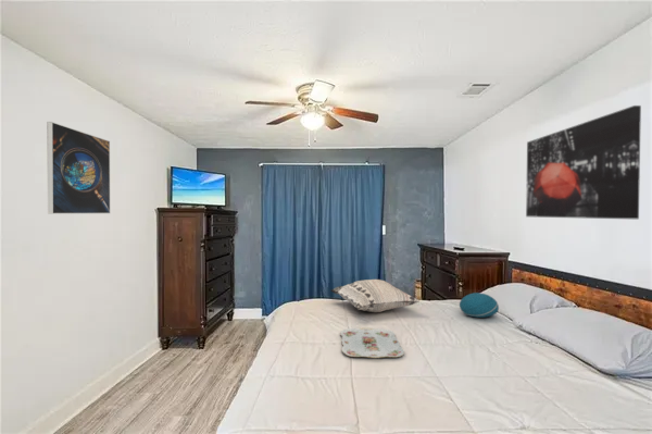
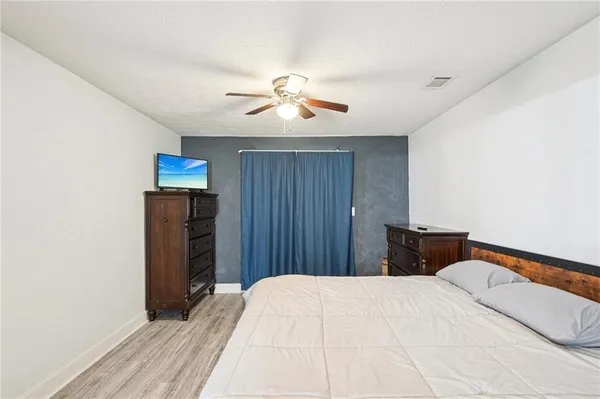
- serving tray (369, 342)
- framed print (82, 173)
- wall art (570, 172)
- cushion (478, 303)
- decorative pillow (372, 295)
